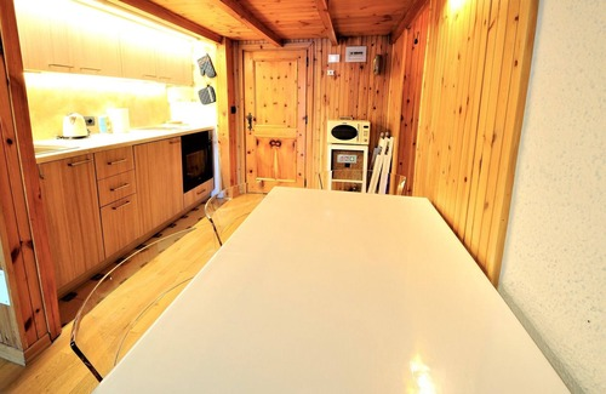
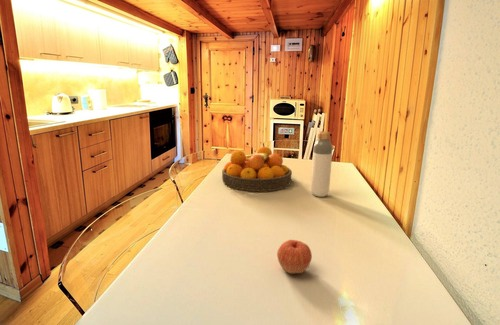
+ apple (294, 255)
+ bottle (321, 164)
+ fruit bowl (256, 165)
